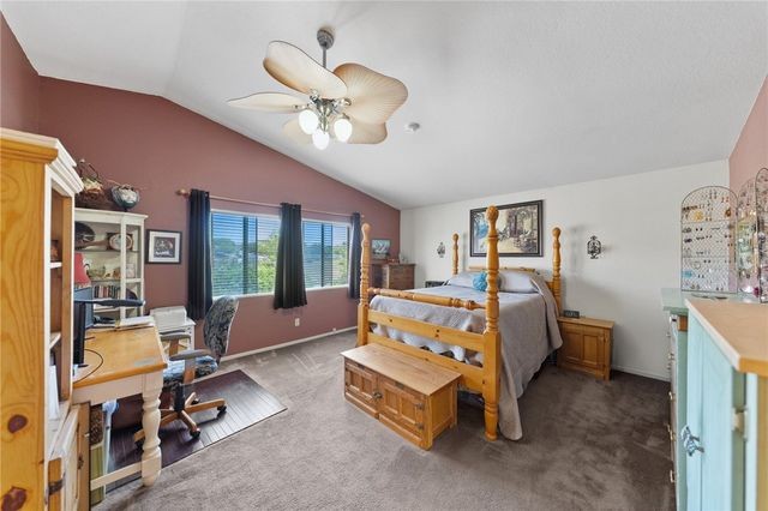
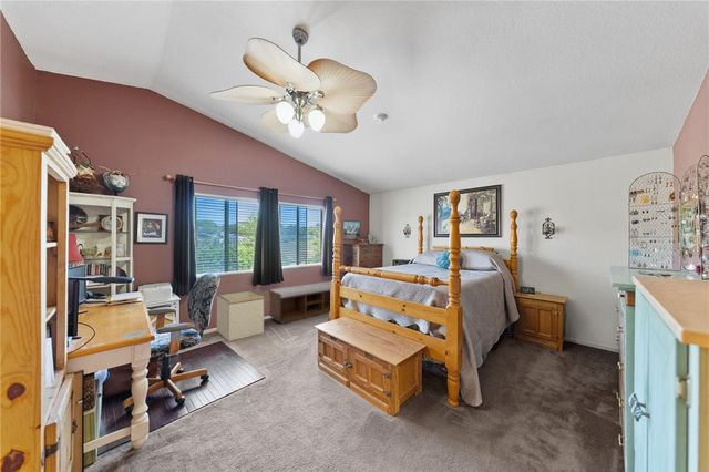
+ storage bin (239, 312)
+ bench (309, 299)
